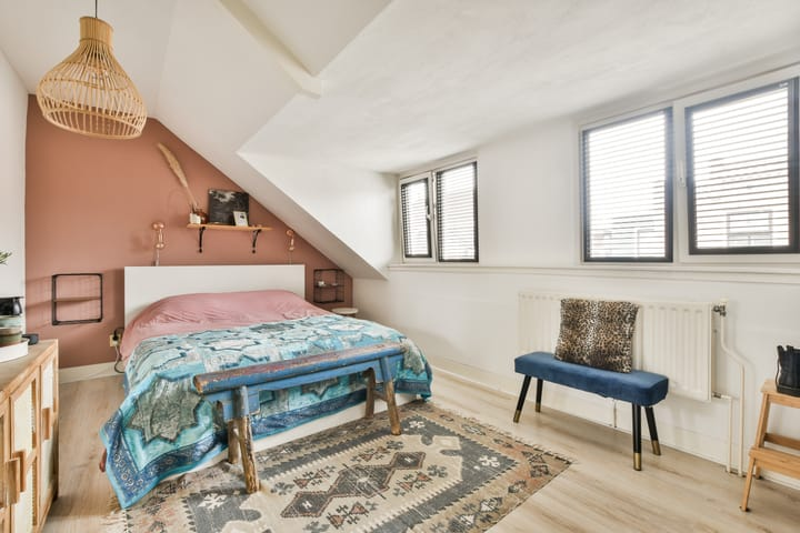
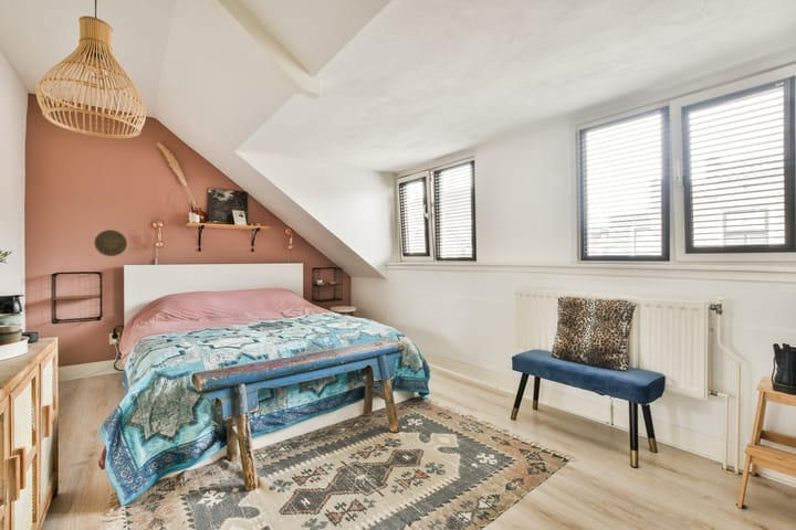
+ decorative plate (111, 243)
